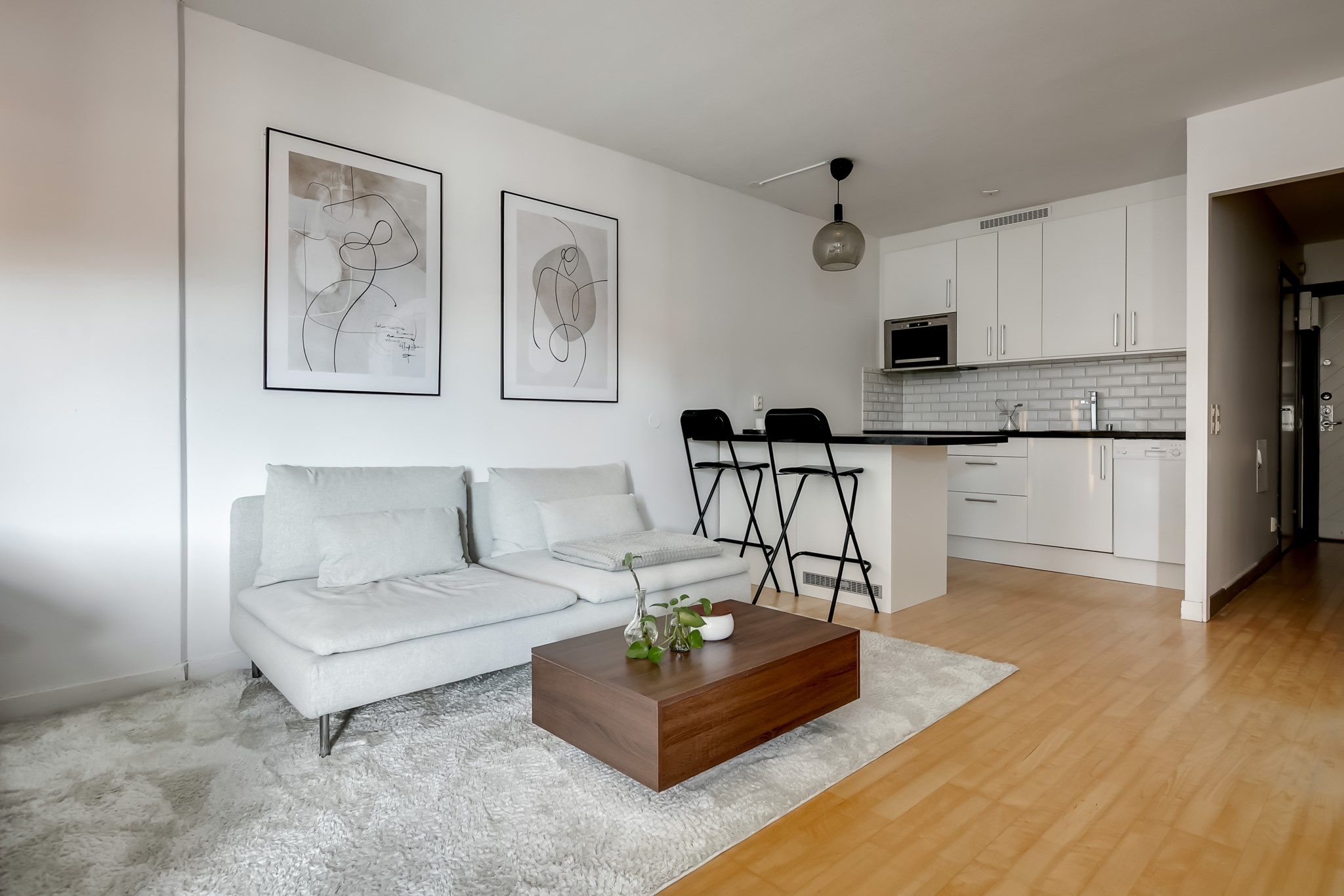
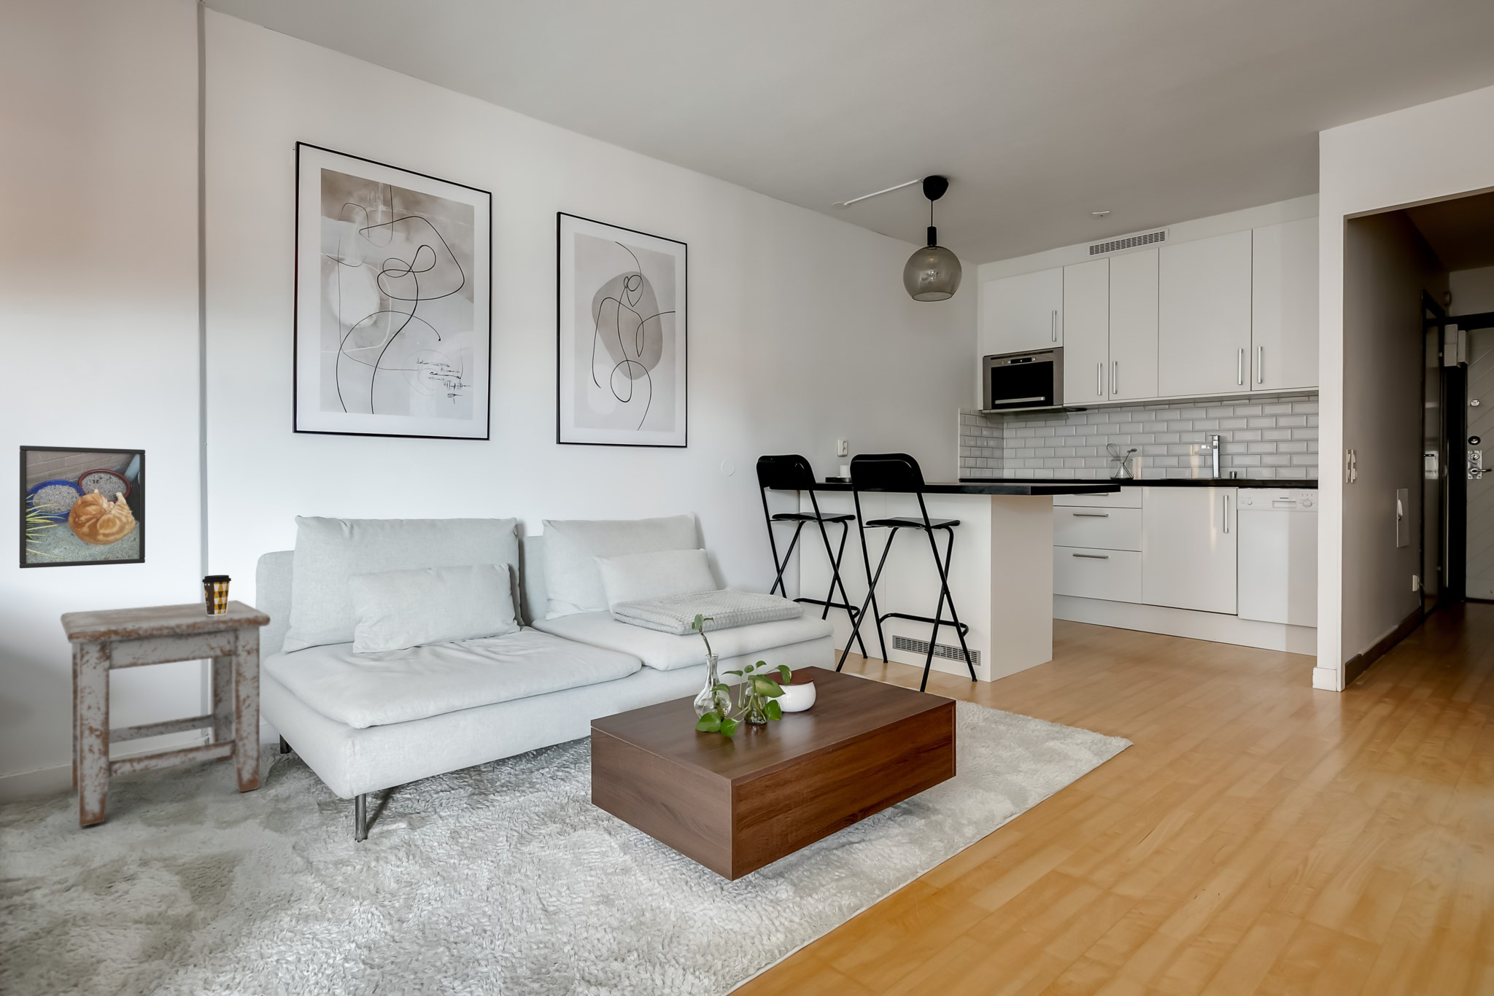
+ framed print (84, 506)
+ stool (167, 720)
+ coffee cup (217, 595)
